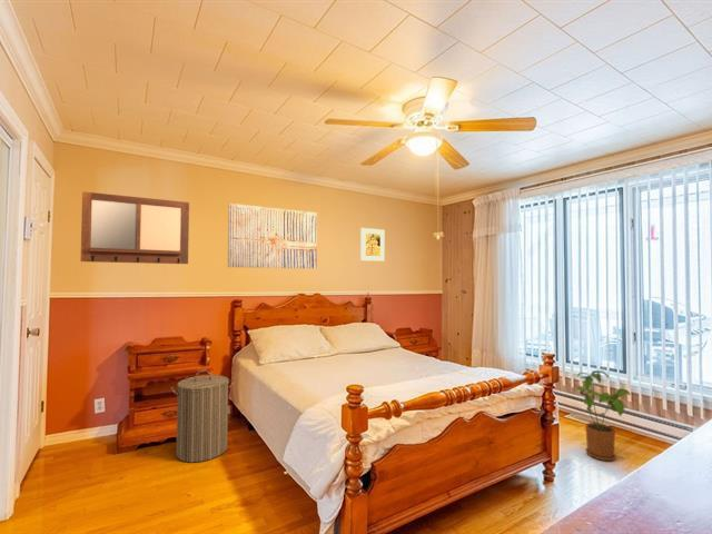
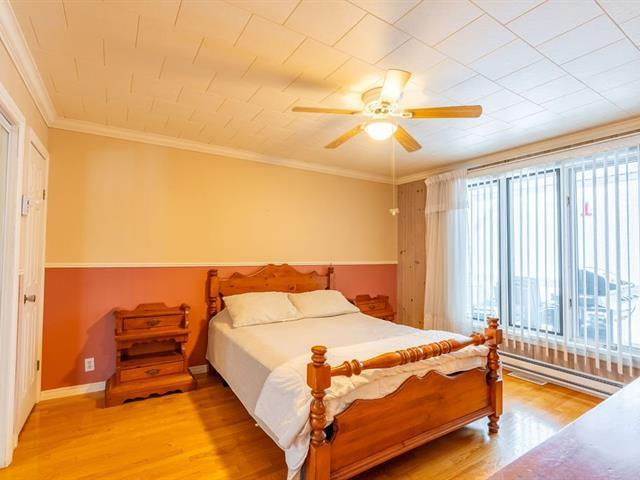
- house plant (603, 414)
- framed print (373, 245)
- writing board (138, 229)
- laundry hamper (202, 409)
- wall art (275, 238)
